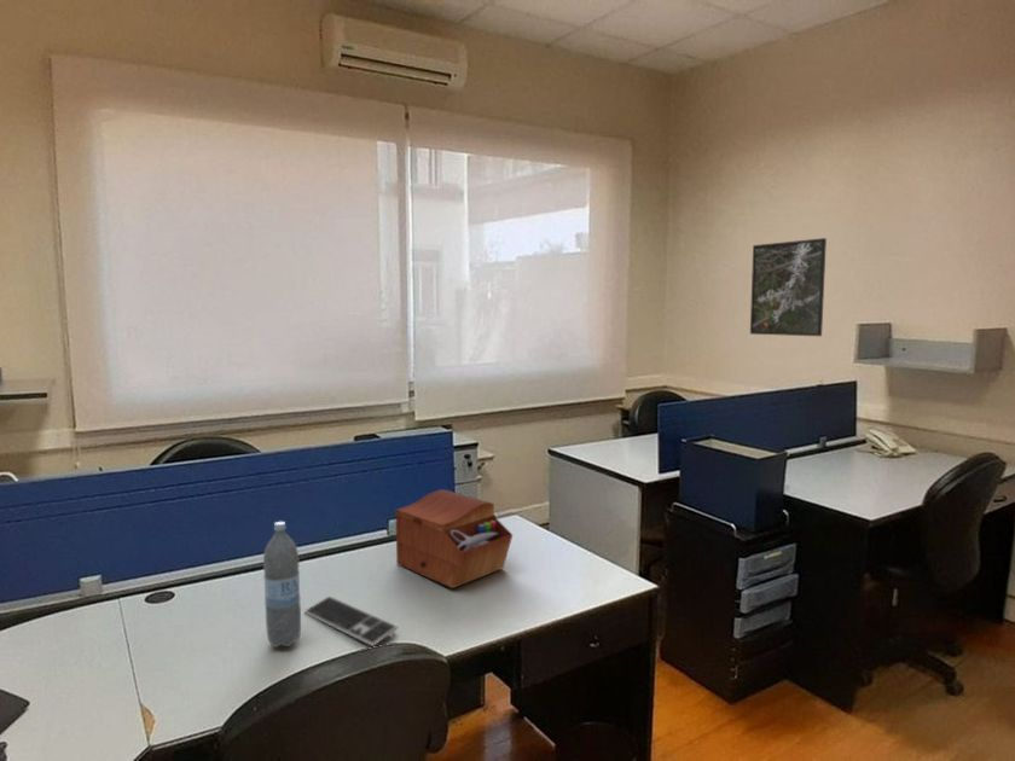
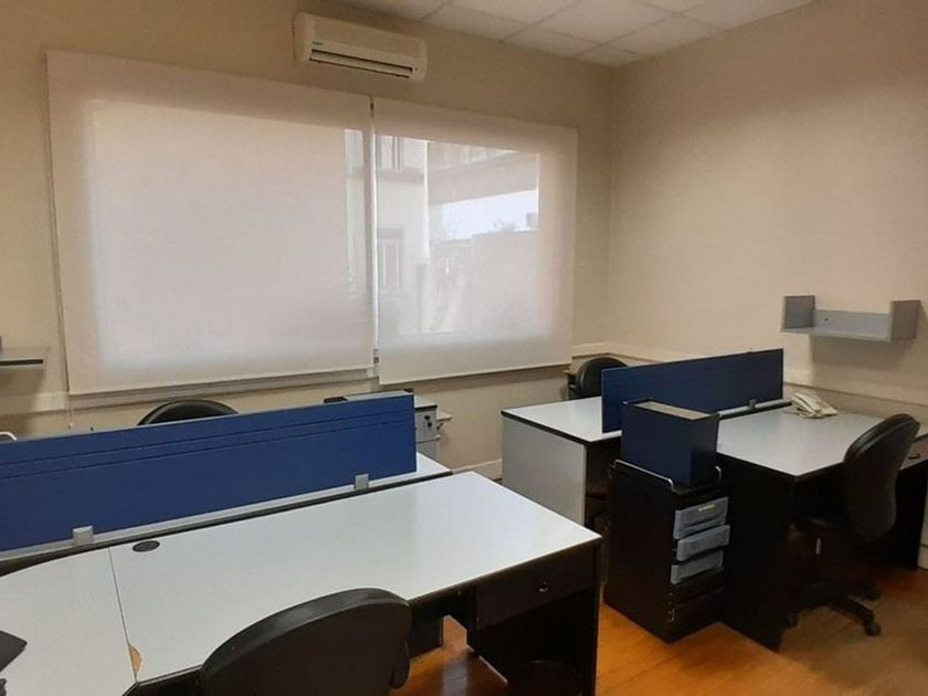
- water bottle (282, 583)
- keyboard (349, 618)
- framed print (785, 289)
- sewing box (452, 536)
